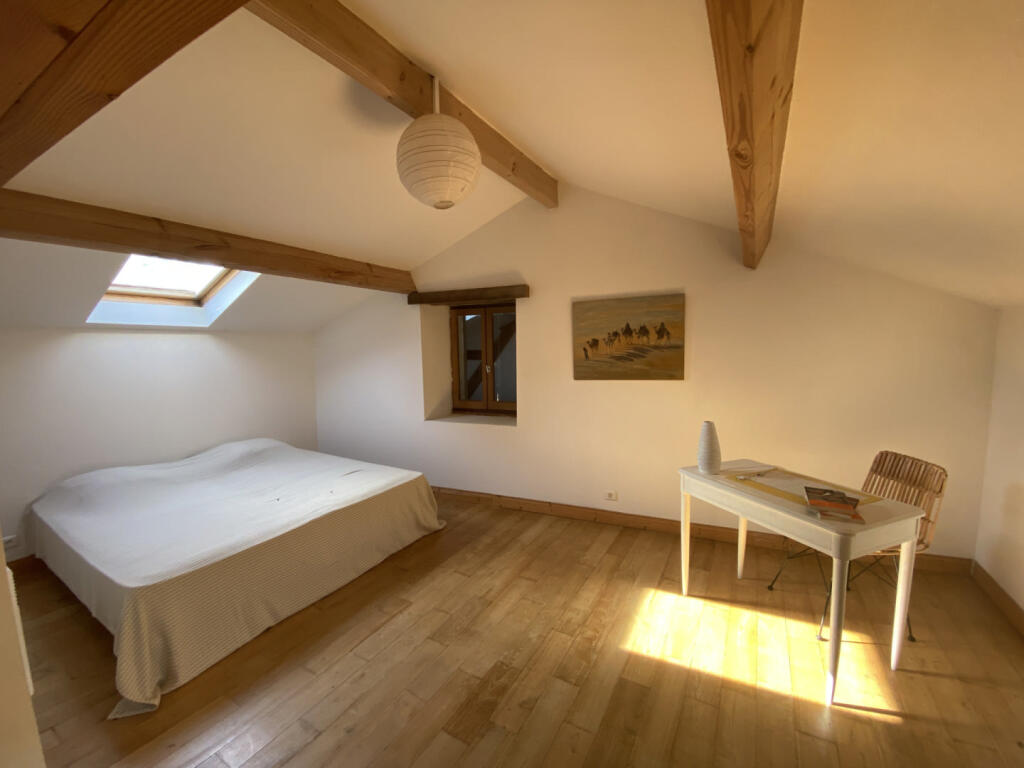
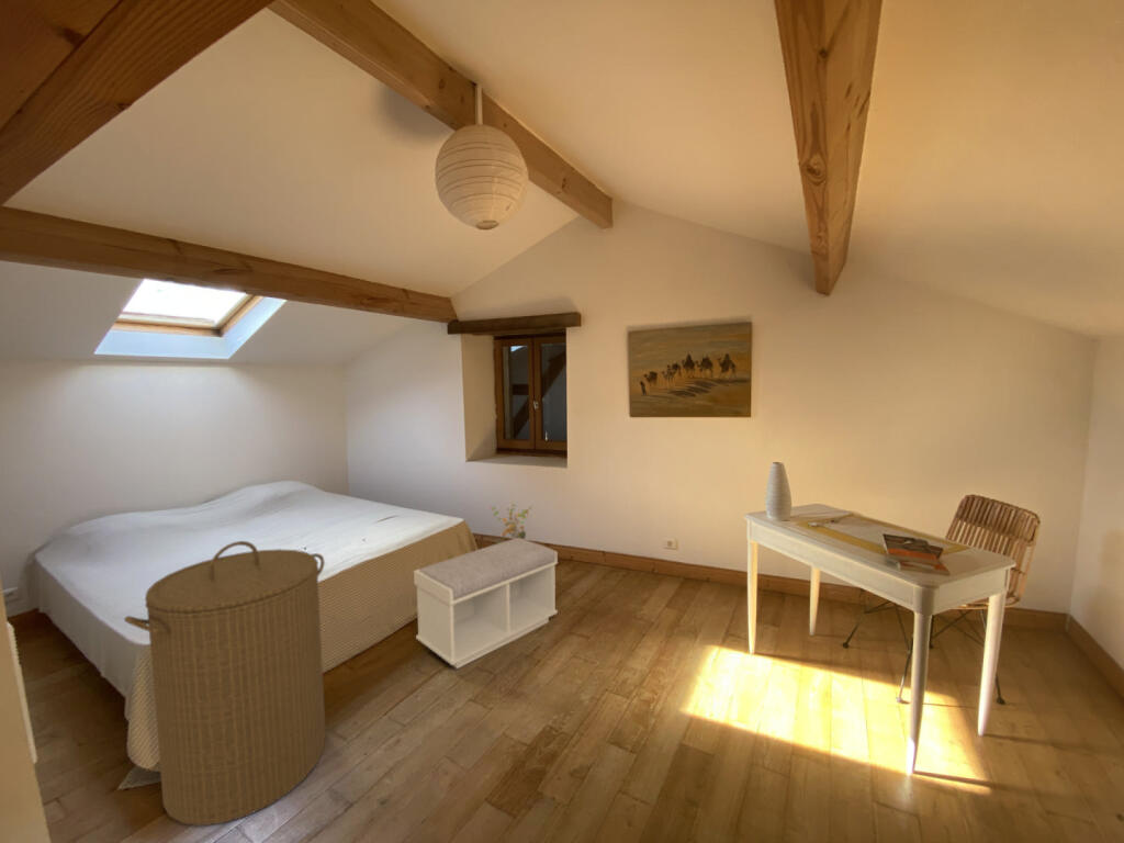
+ potted plant (512, 533)
+ bench (490, 595)
+ laundry hamper (244, 655)
